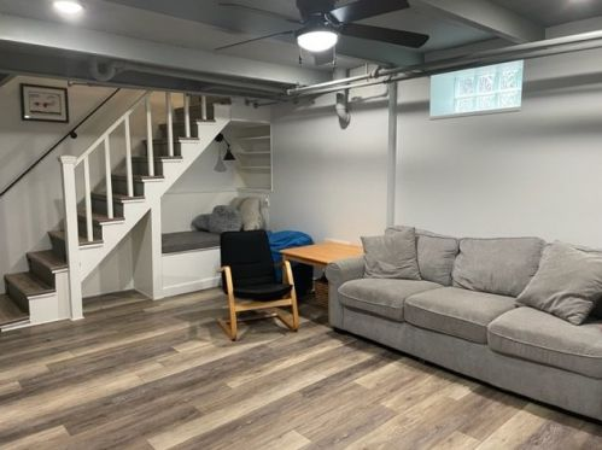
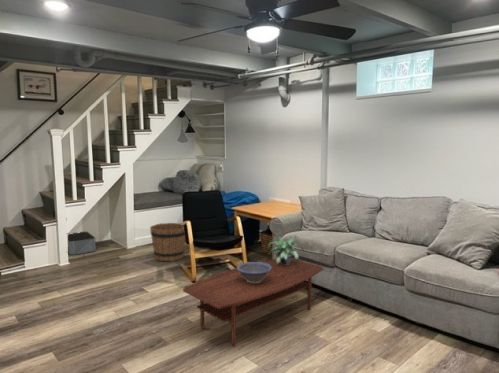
+ potted plant (287, 249)
+ coffee table (258, 297)
+ decorative bowl (254, 273)
+ bucket (169, 241)
+ storage bin (78, 242)
